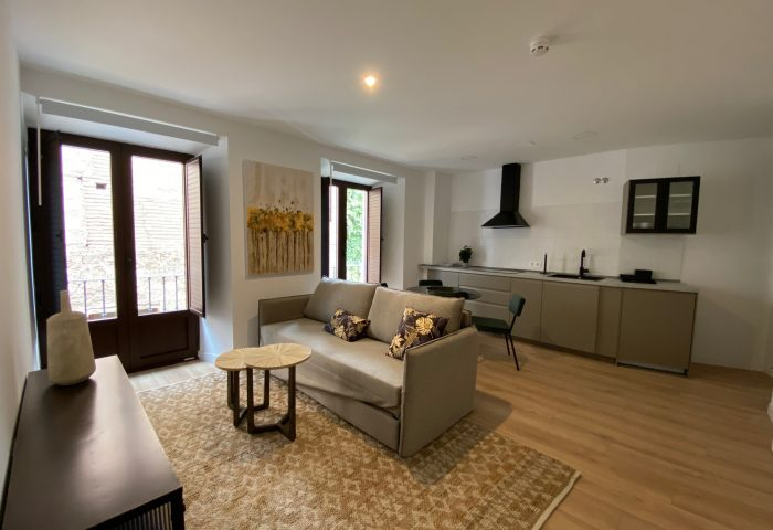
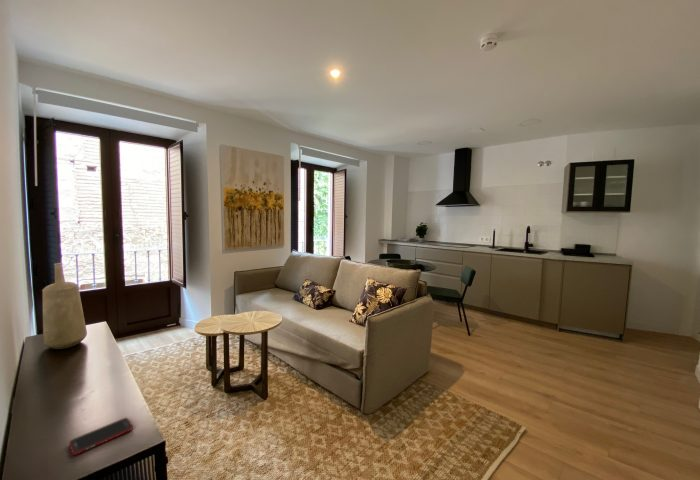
+ cell phone (102, 435)
